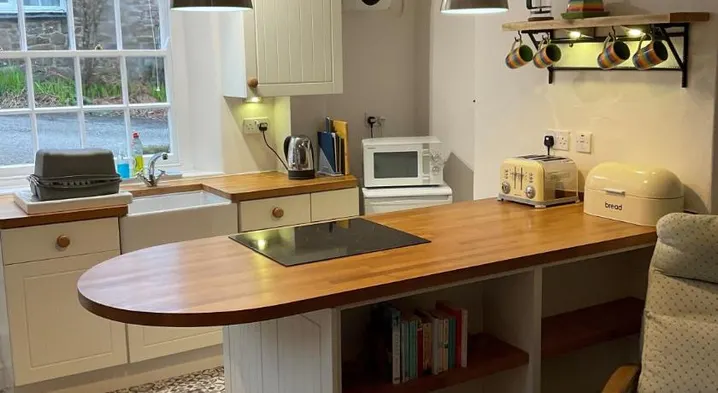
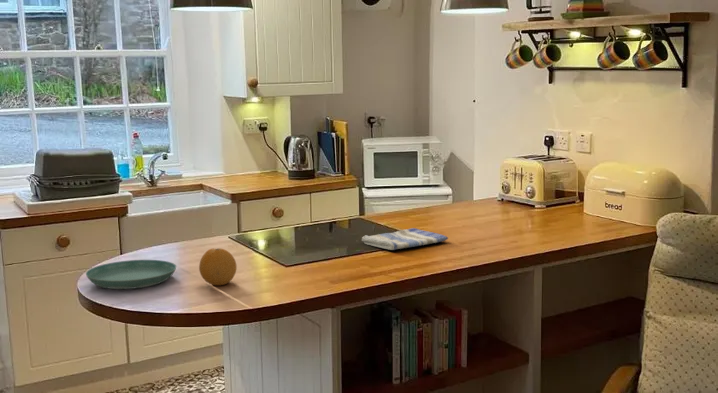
+ dish towel (404, 238)
+ fruit (217, 266)
+ saucer (132, 274)
